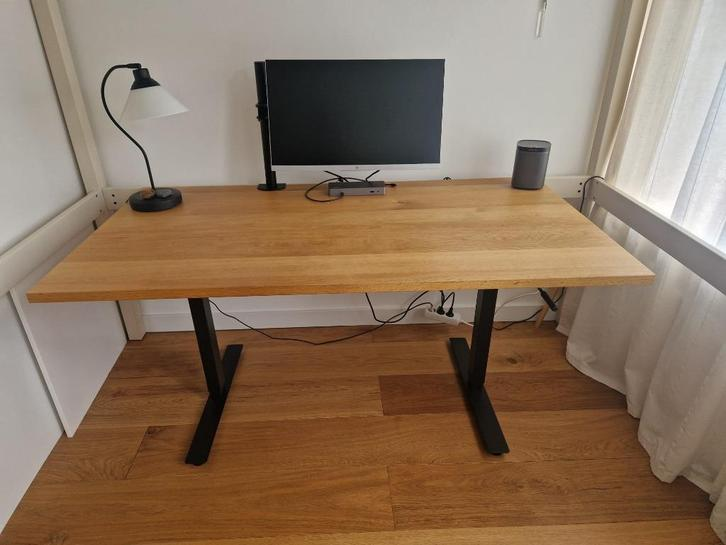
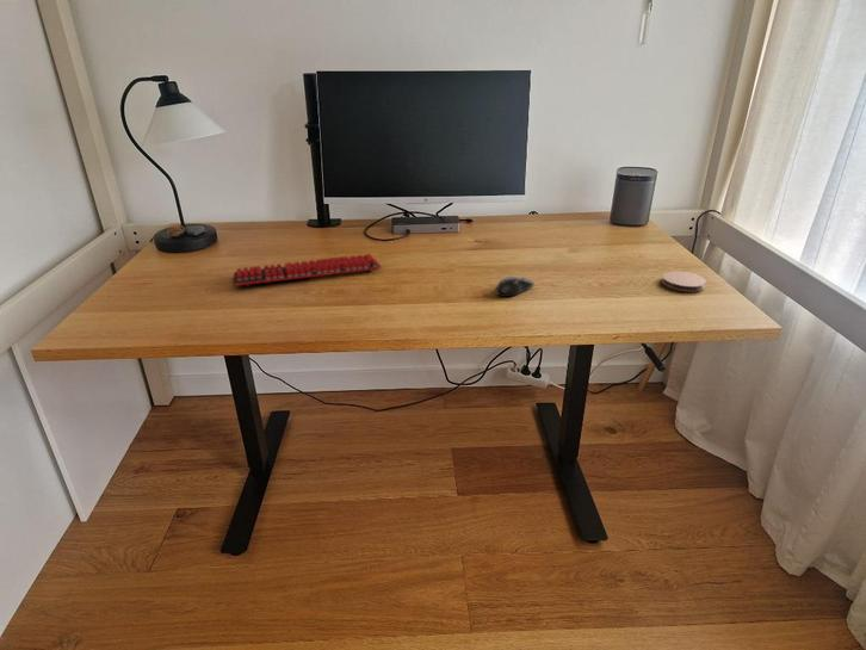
+ keyboard (308, 268)
+ coaster (683, 280)
+ computer mouse (514, 283)
